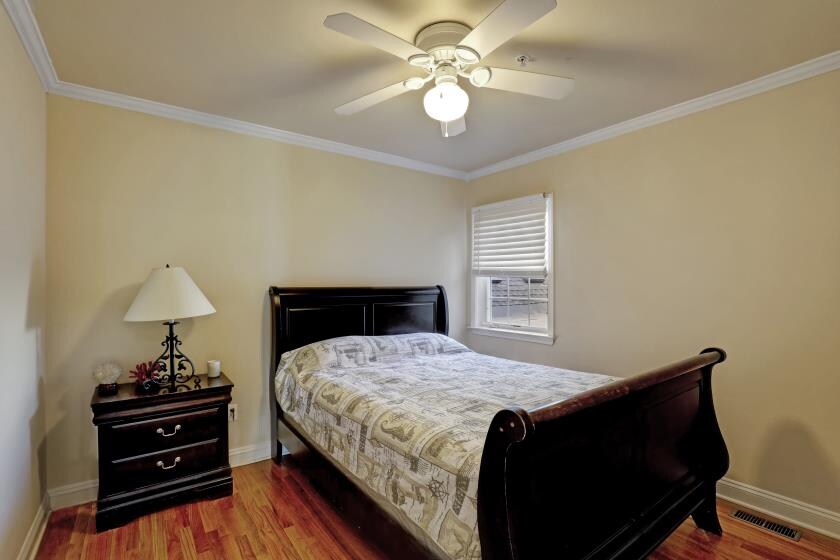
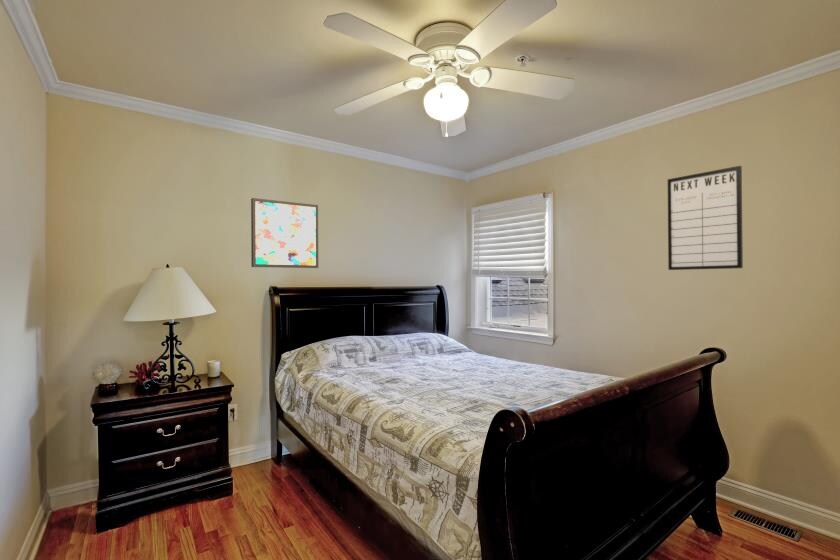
+ writing board (702, 221)
+ wall art (286, 234)
